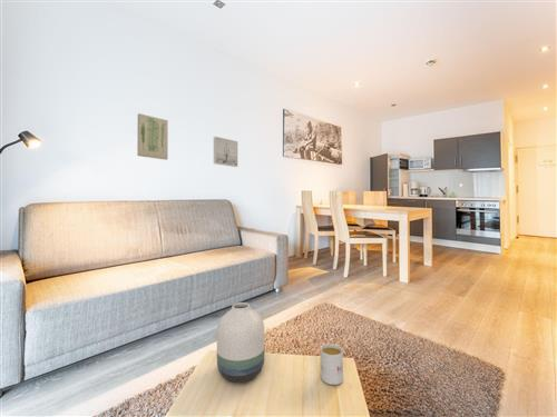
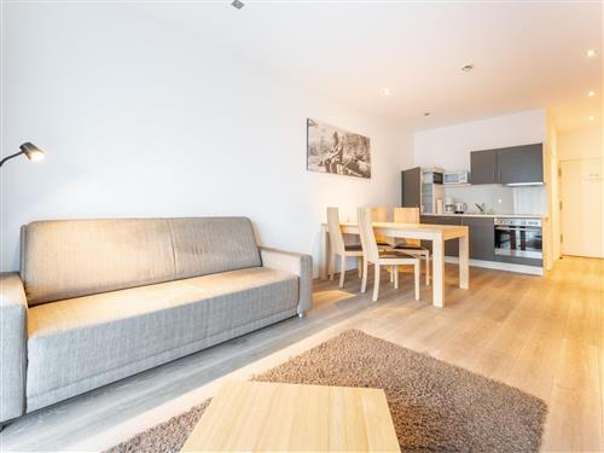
- wall art (225, 151)
- wall art (153, 137)
- mug (331, 360)
- vase (241, 338)
